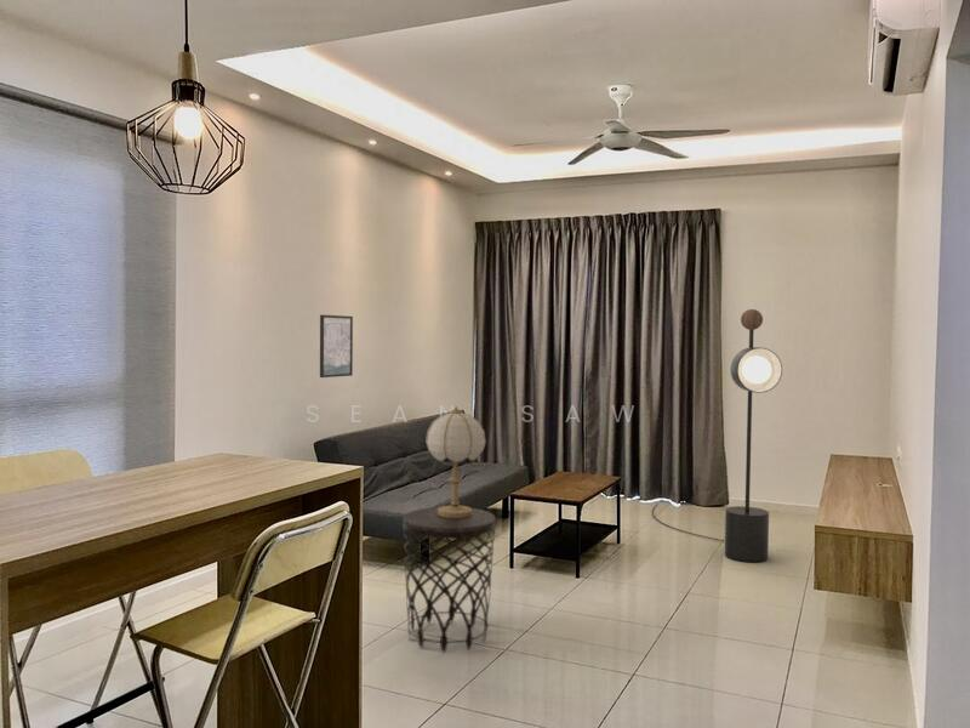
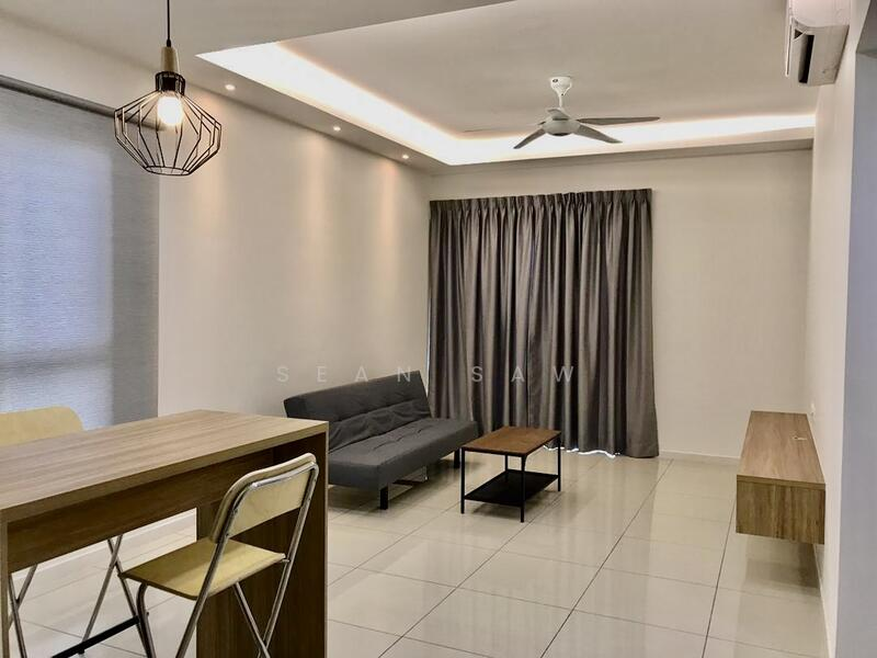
- side table (450, 574)
- floor lamp (747, 422)
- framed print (336, 346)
- table lamp (455, 460)
